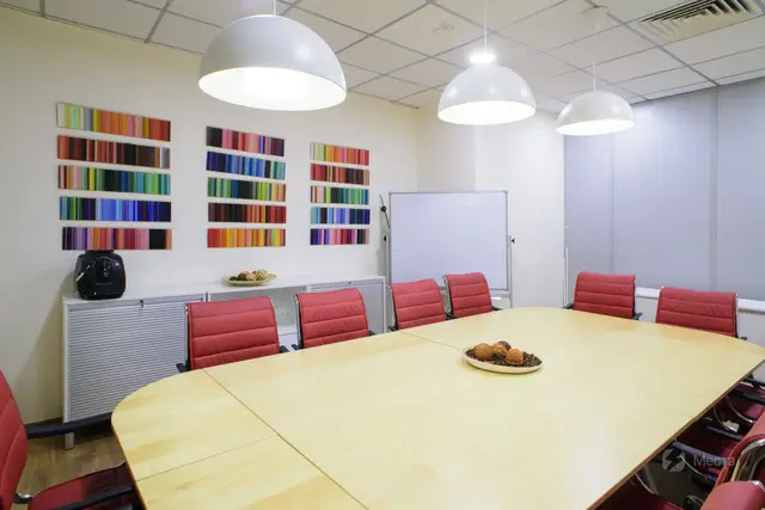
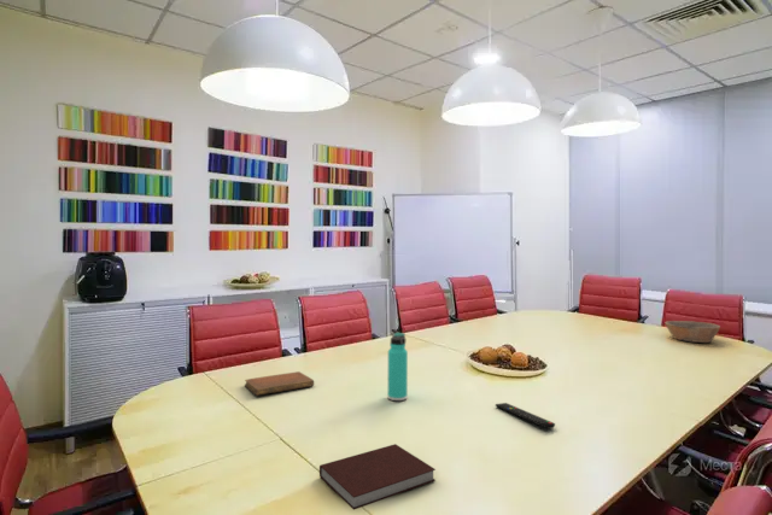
+ bowl (691, 330)
+ remote control (524, 415)
+ notebook (279, 382)
+ thermos bottle (397, 364)
+ notebook (376, 473)
